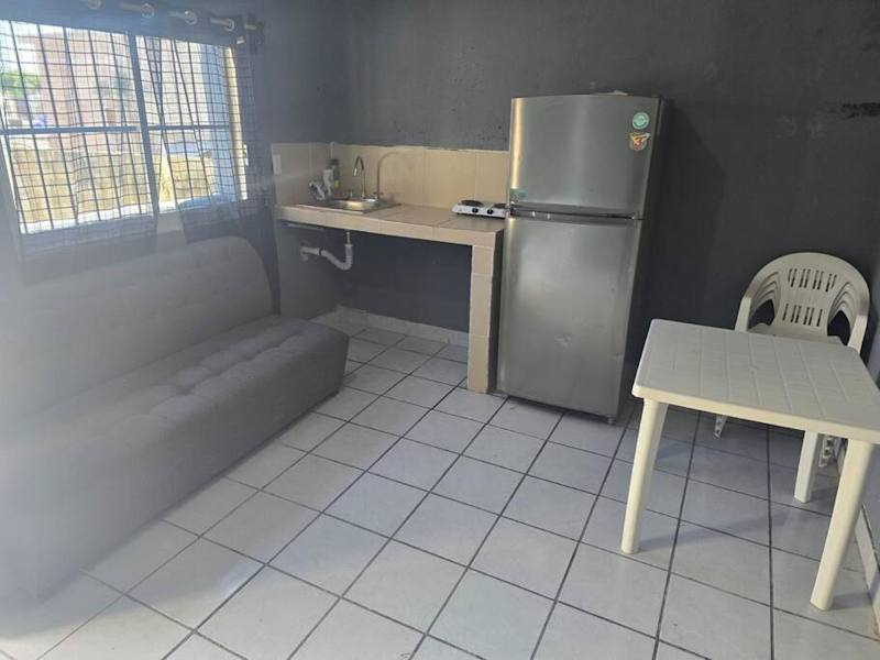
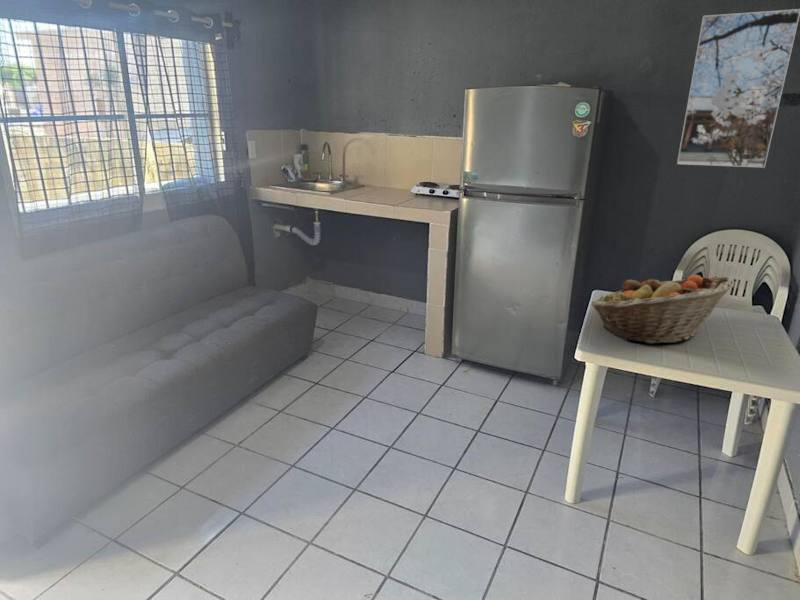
+ fruit basket (659, 302)
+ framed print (734, 92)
